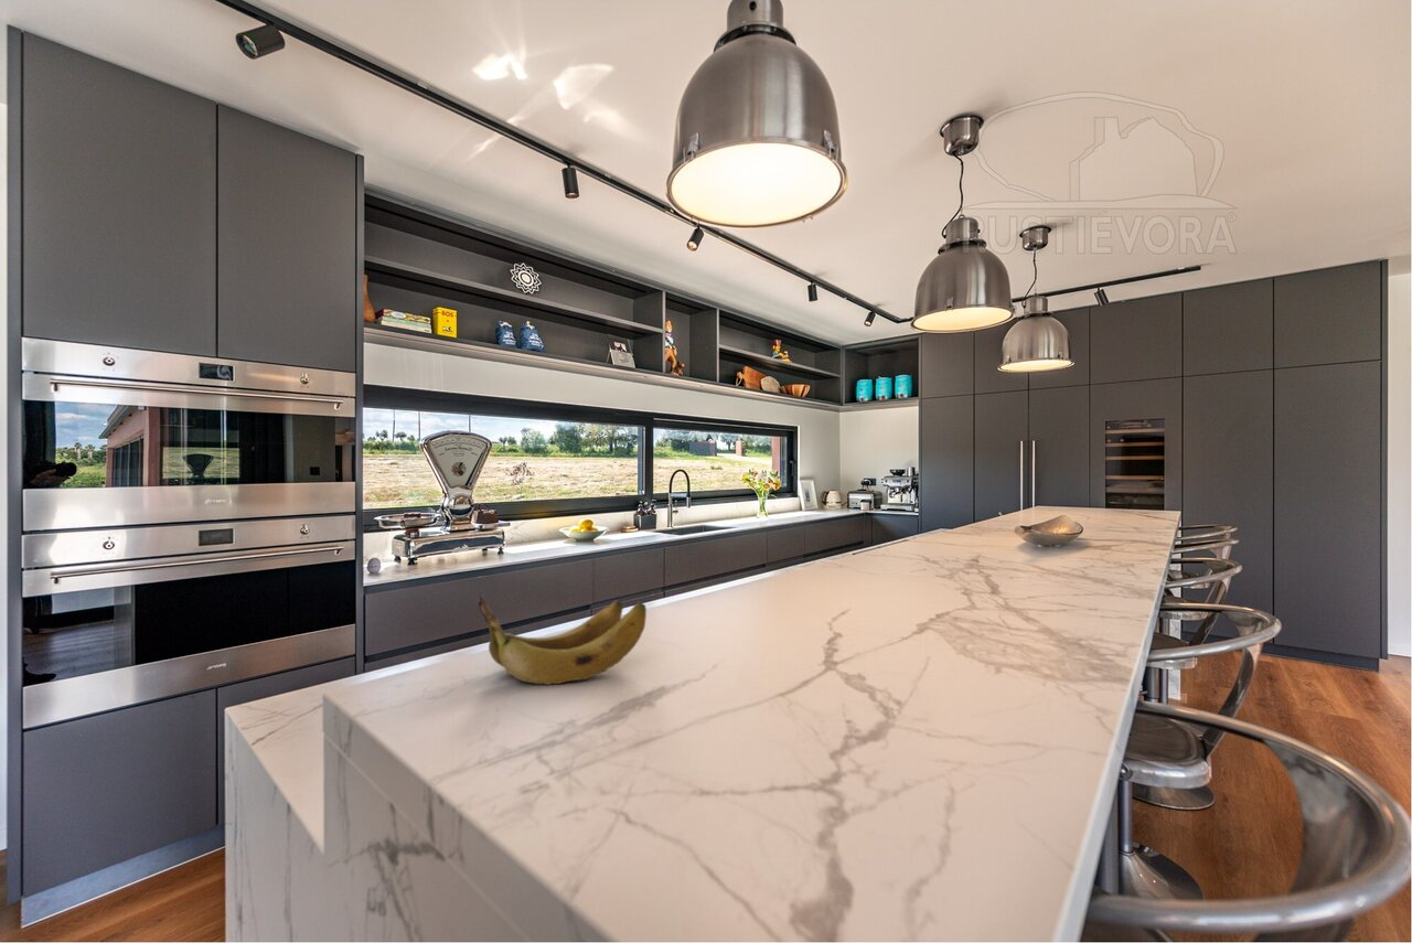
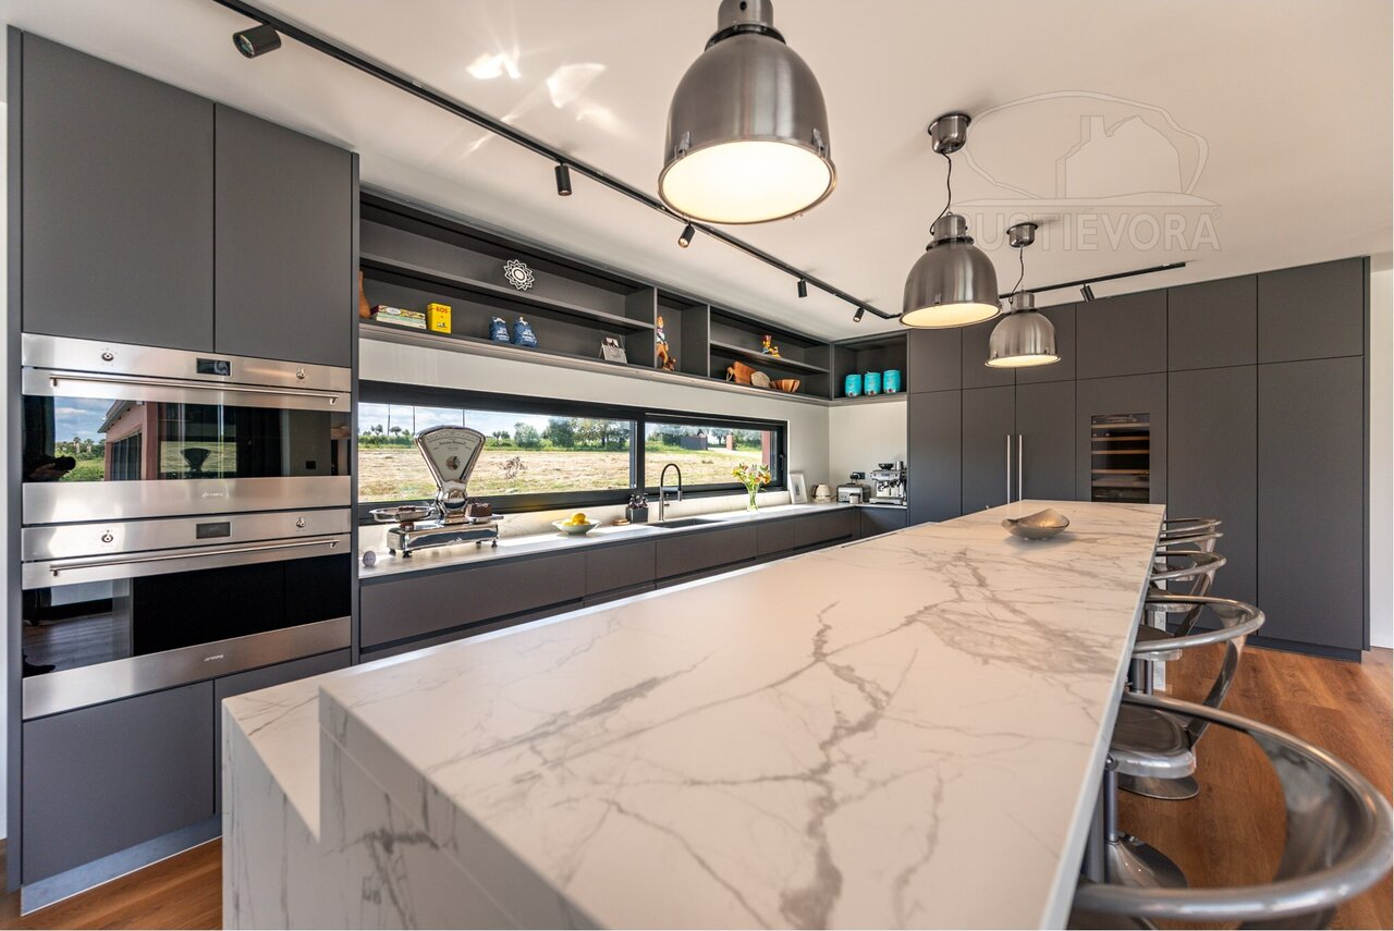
- banana (571, 630)
